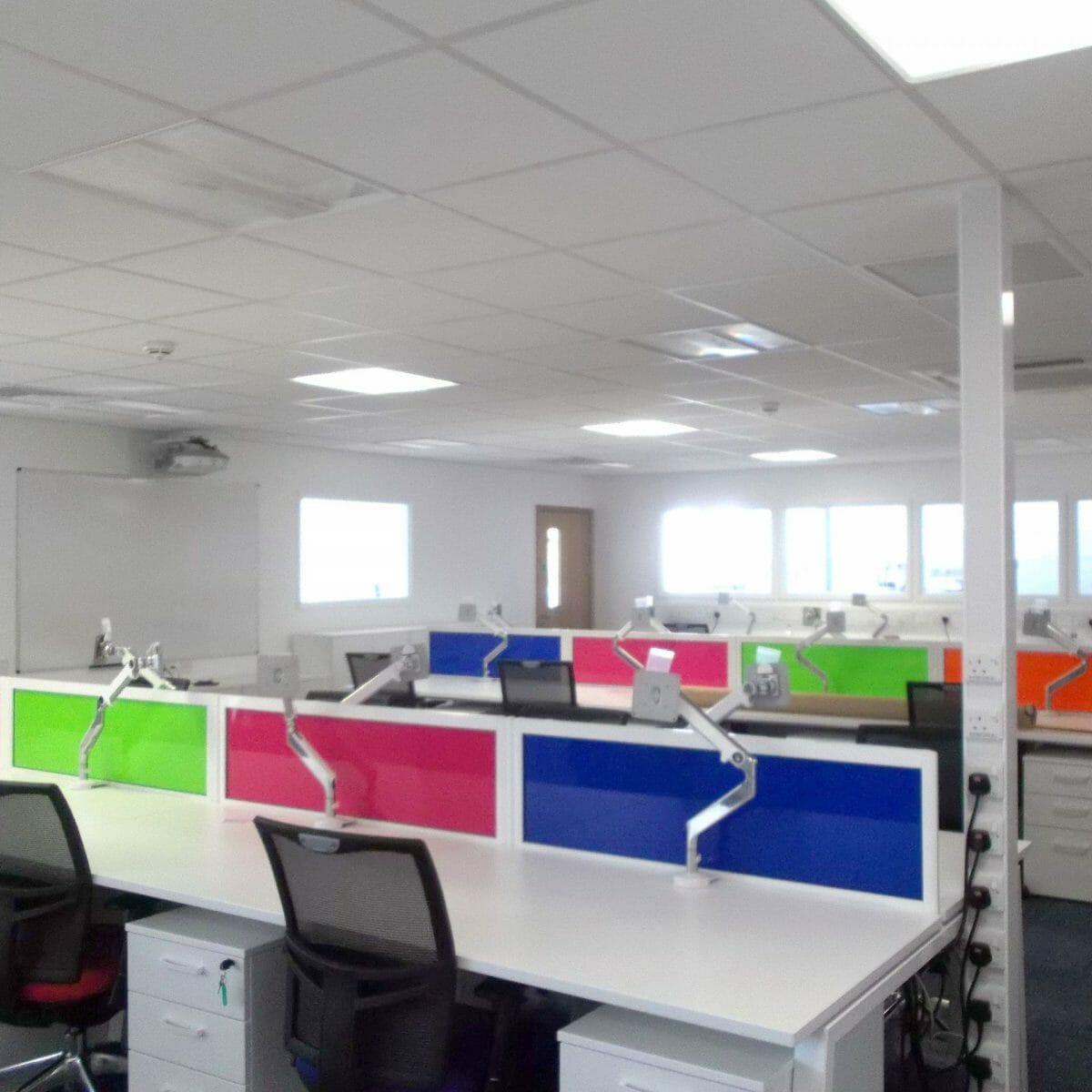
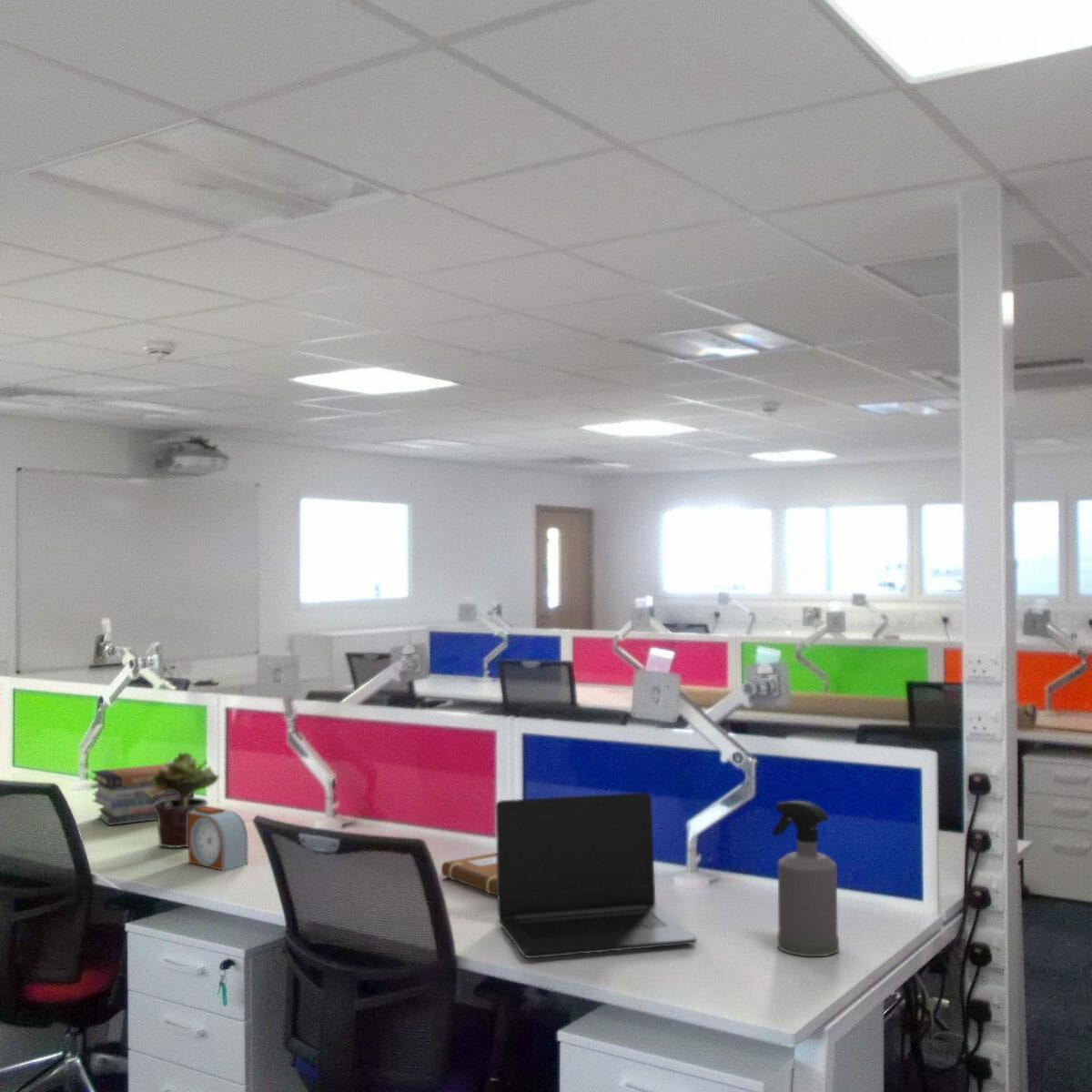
+ notebook (496, 872)
+ book stack (145, 793)
+ spray bottle (803, 874)
+ alarm clock (216, 836)
+ laptop (592, 870)
+ potted plant (183, 796)
